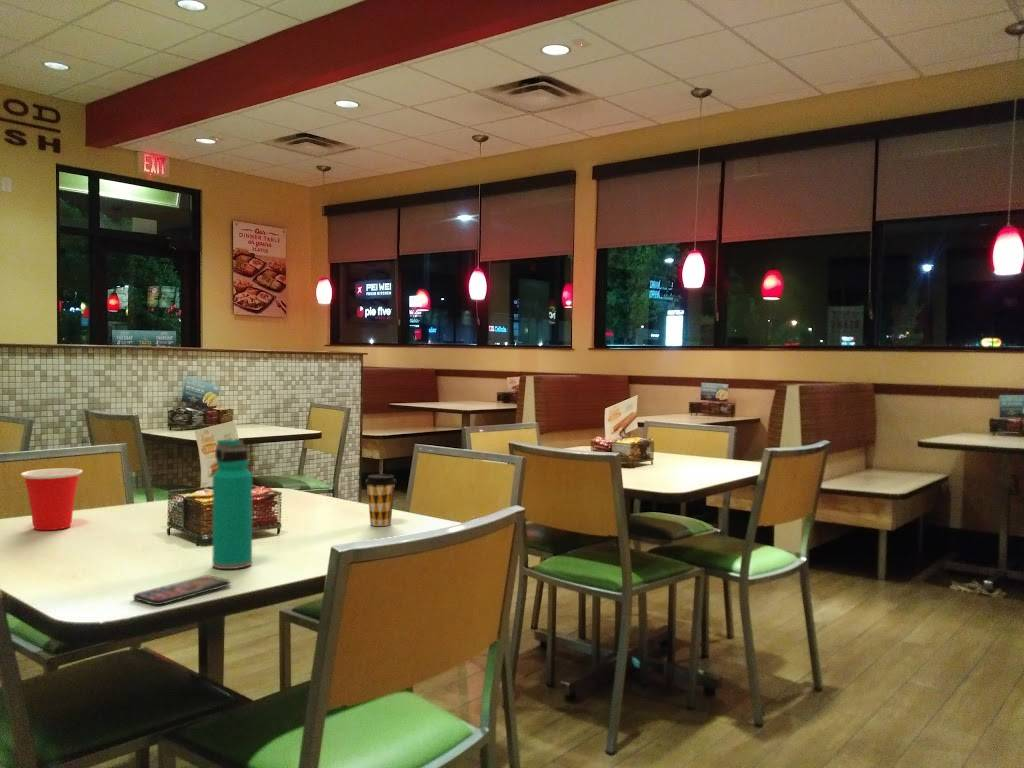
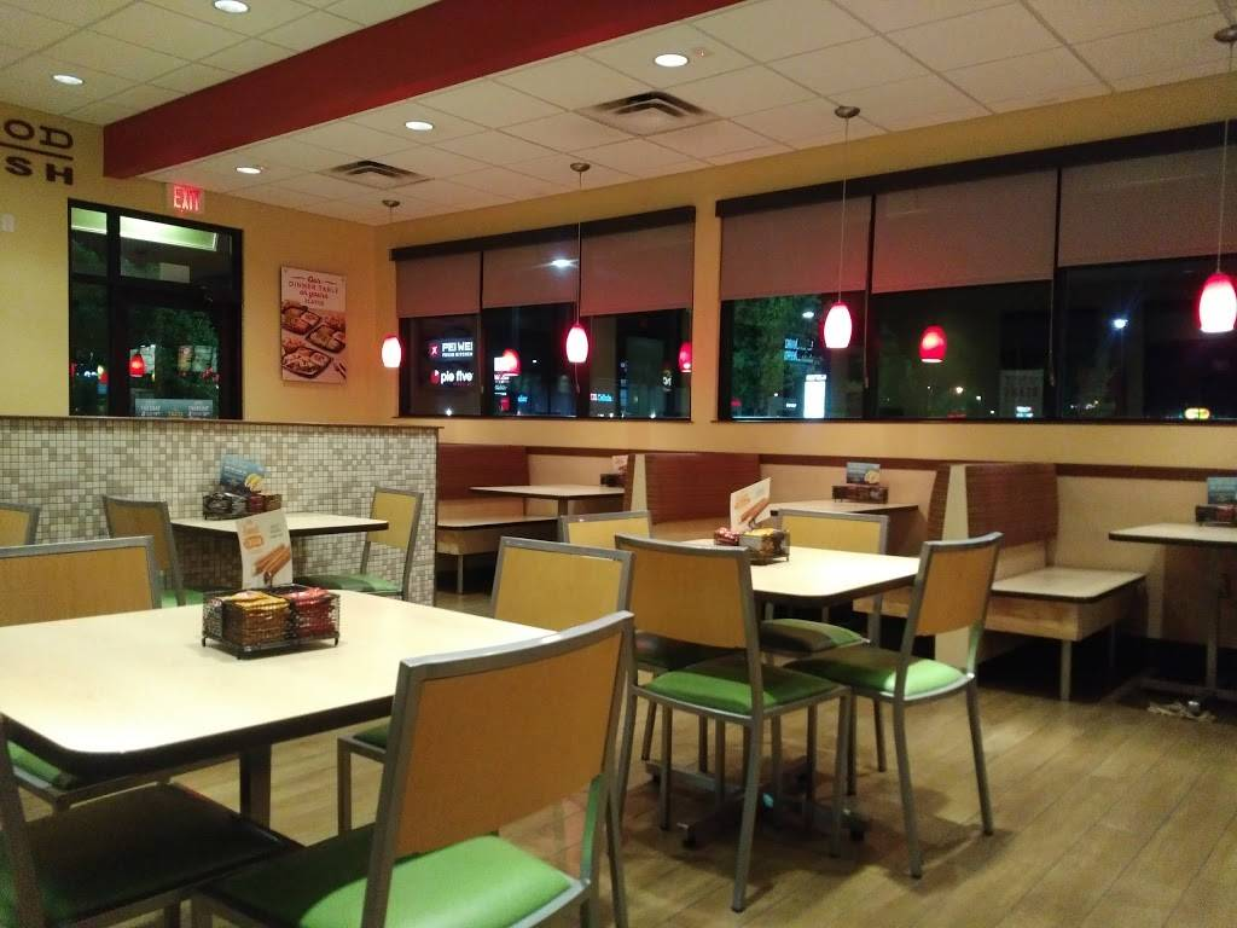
- smartphone (183, 589)
- cup (52, 499)
- coffee cup (380, 500)
- water bottle (232, 501)
